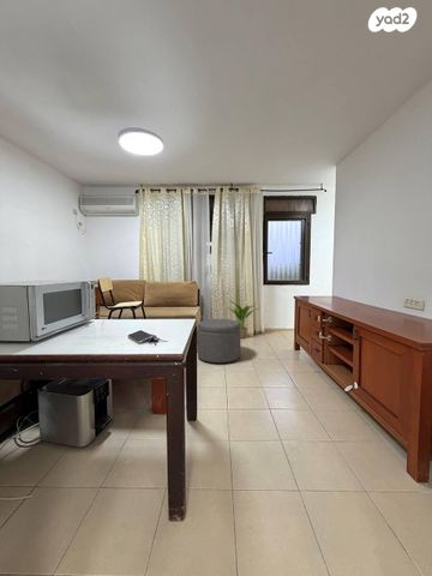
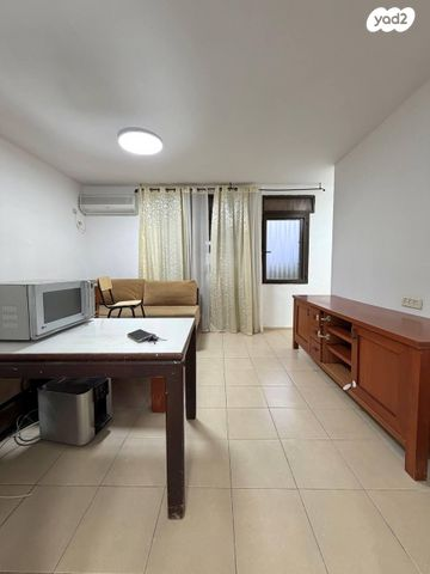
- ottoman (218, 338)
- potted plant (242, 318)
